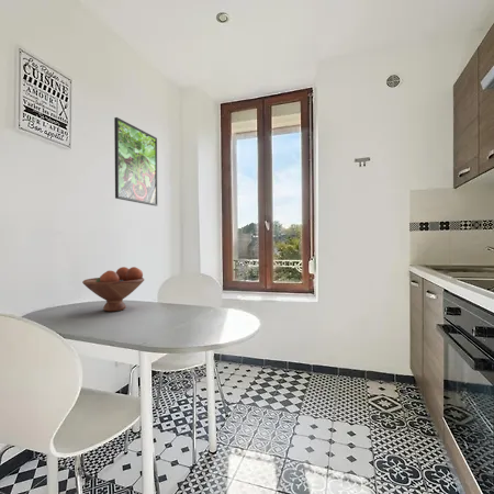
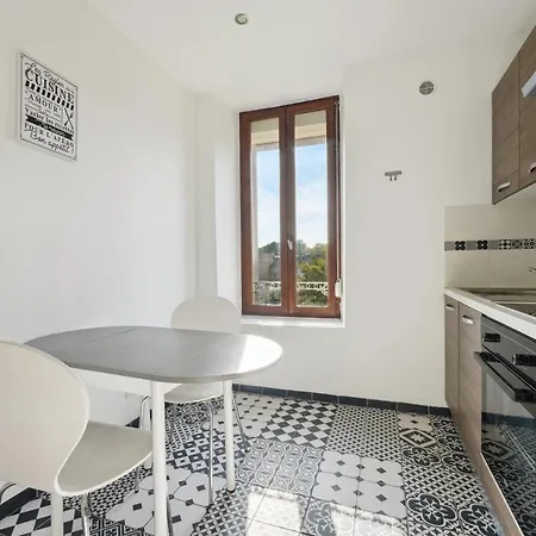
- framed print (137, 165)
- fruit bowl (114, 288)
